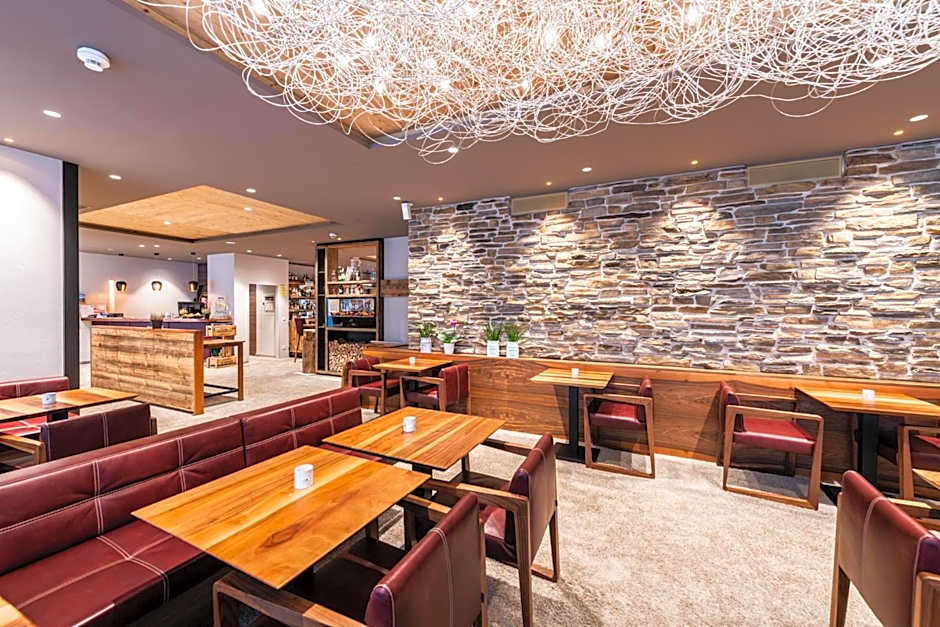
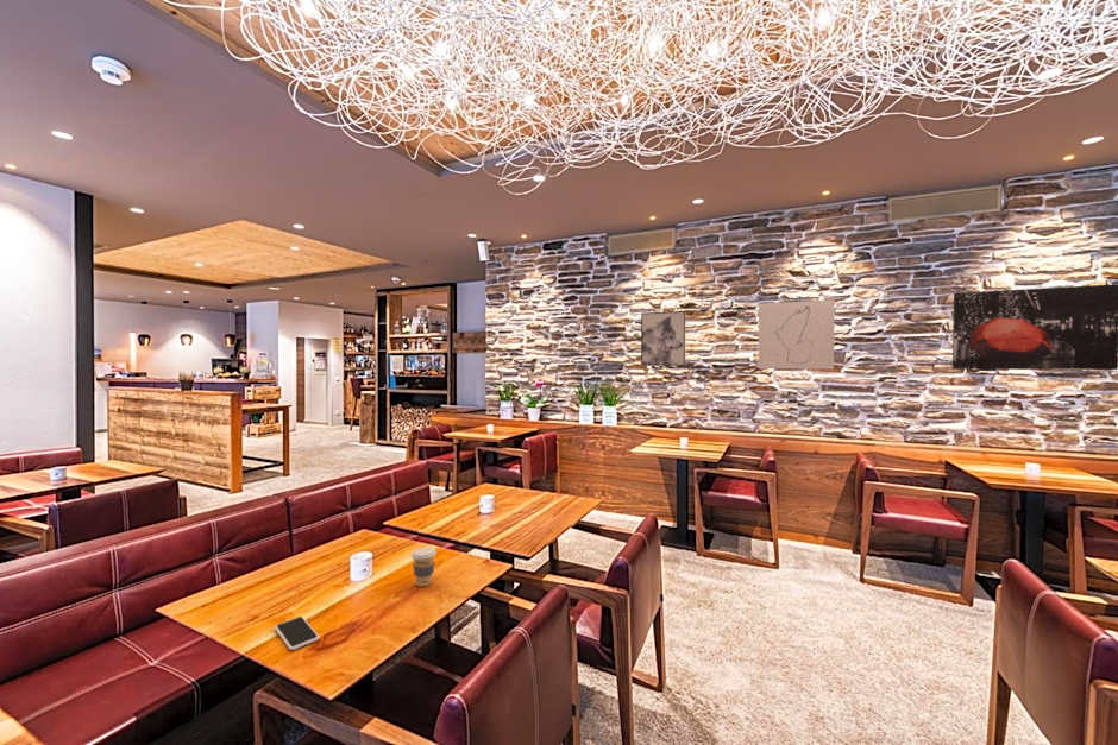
+ wall art (794, 335)
+ smartphone (296, 632)
+ coffee cup (423, 567)
+ wall art (662, 339)
+ wall art (1030, 329)
